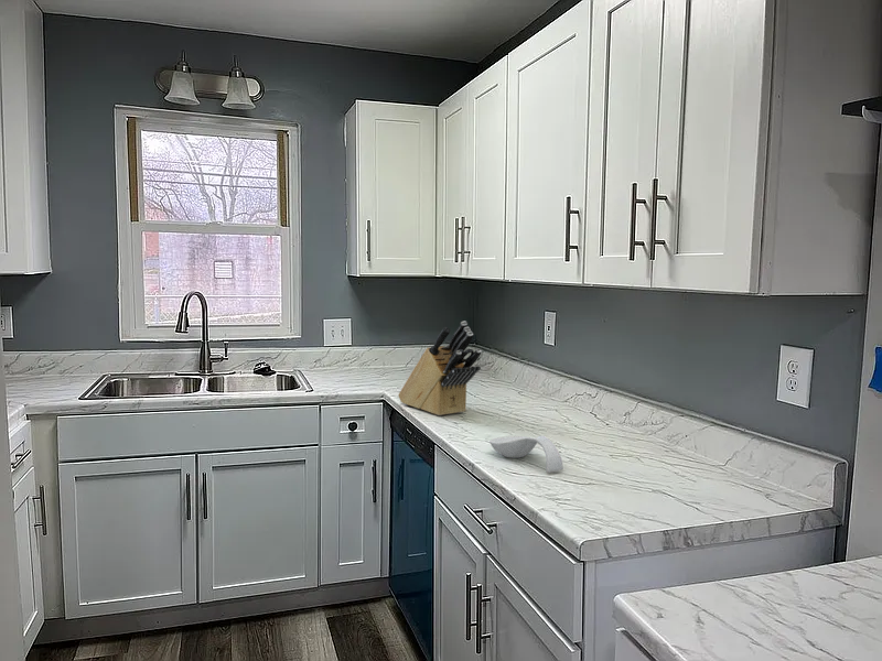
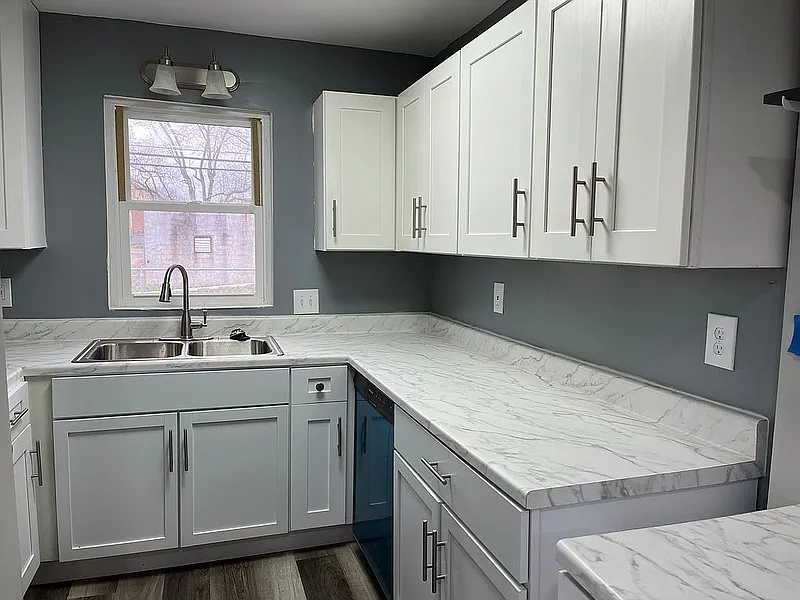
- knife block (439, 365)
- spoon rest (526, 446)
